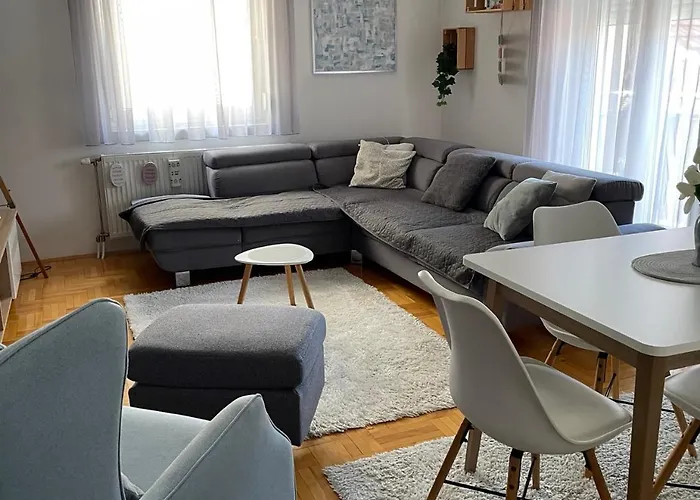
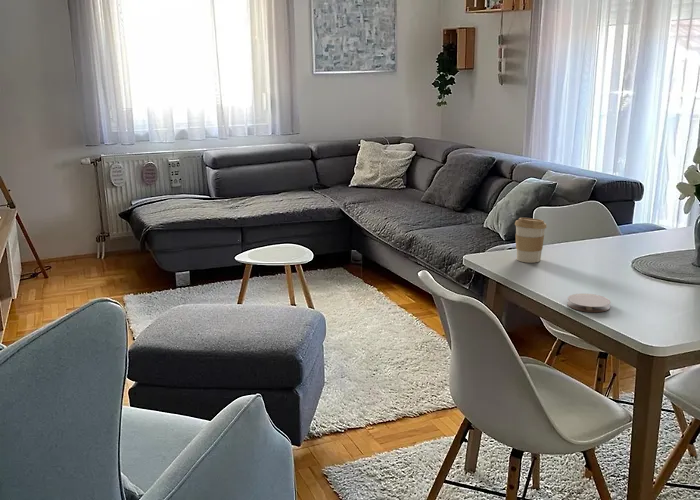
+ coffee cup (529, 238)
+ coaster (588, 302)
